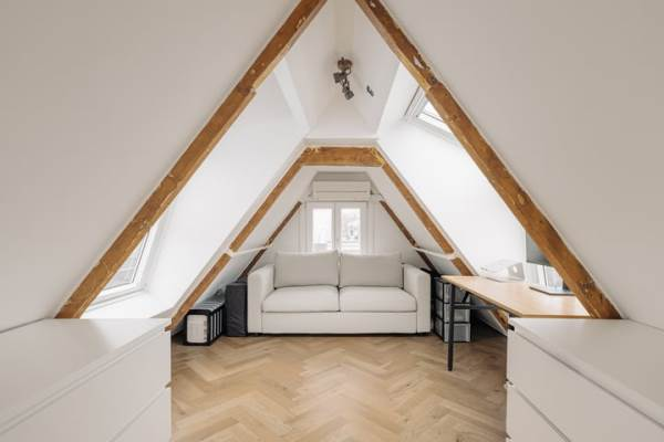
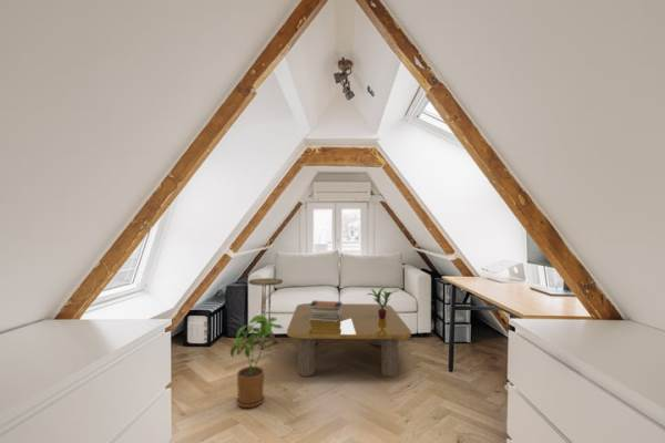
+ house plant (250, 360)
+ book stack (326, 310)
+ coffee table (346, 336)
+ side table (264, 312)
+ potted plant (383, 303)
